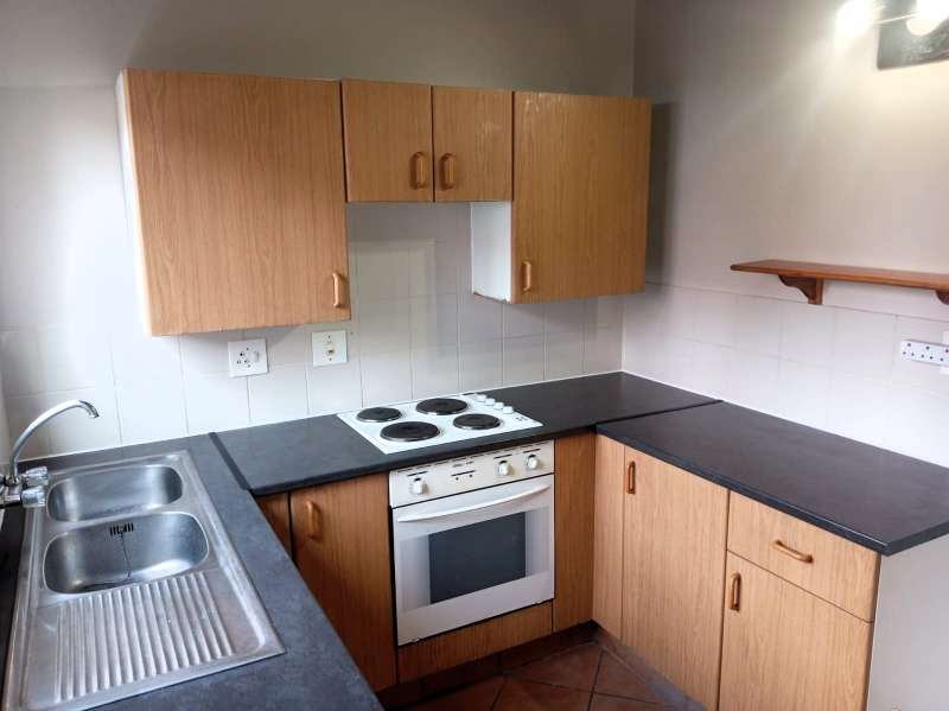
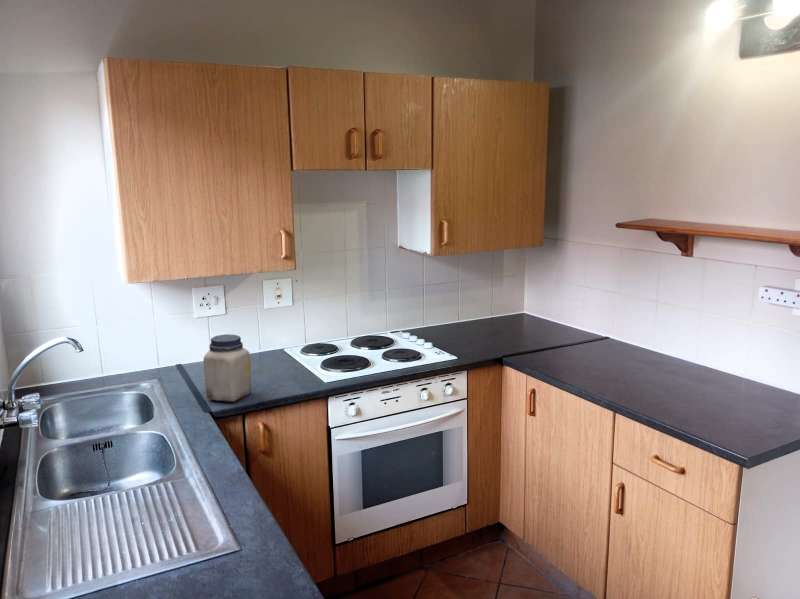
+ jar (227, 366)
